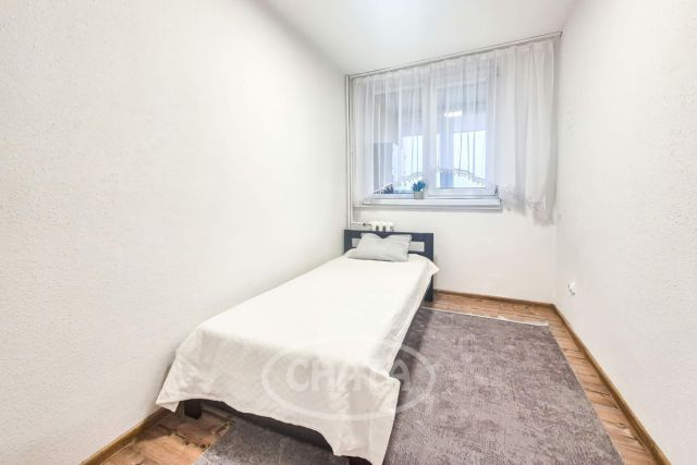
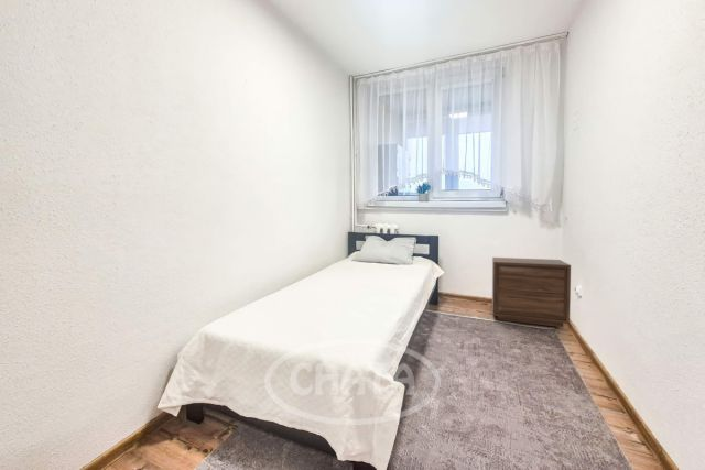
+ nightstand (527, 288)
